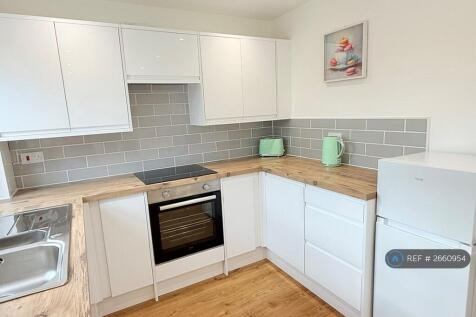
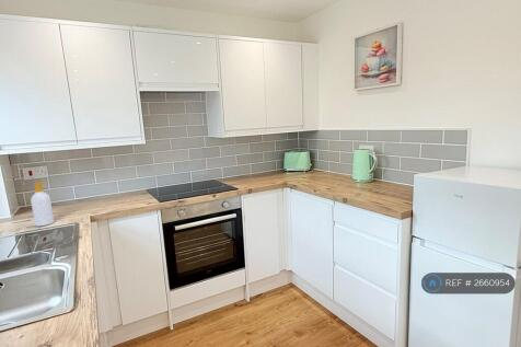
+ soap bottle (42, 203)
